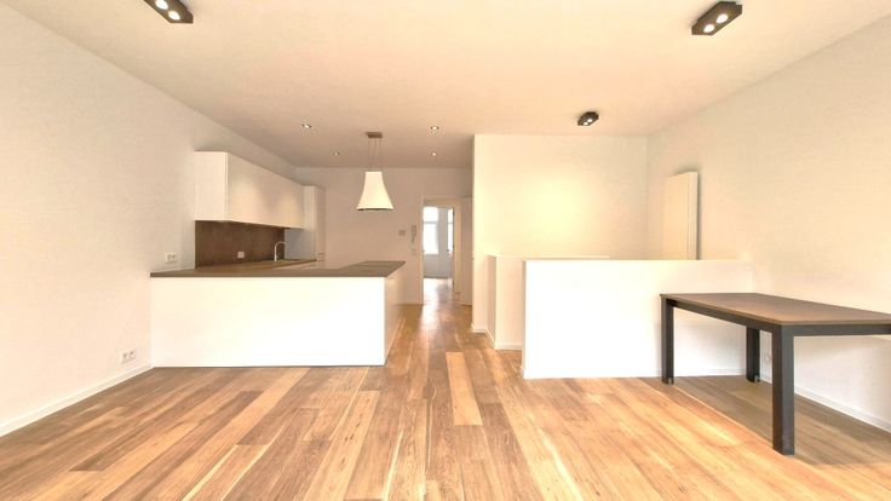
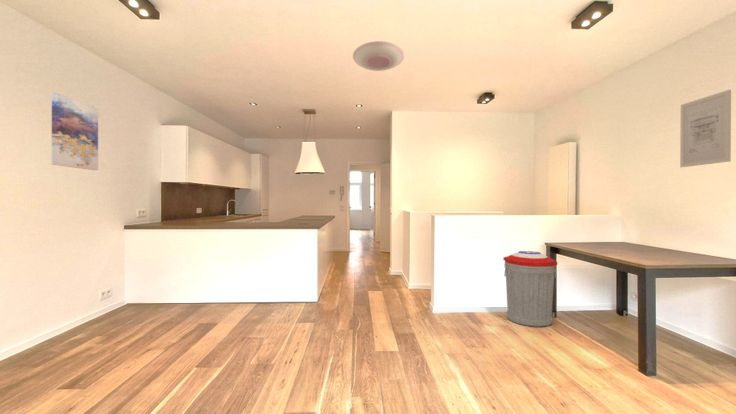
+ ceiling light (378, 59)
+ wall art (76, 134)
+ trash can (529, 285)
+ wall art (703, 131)
